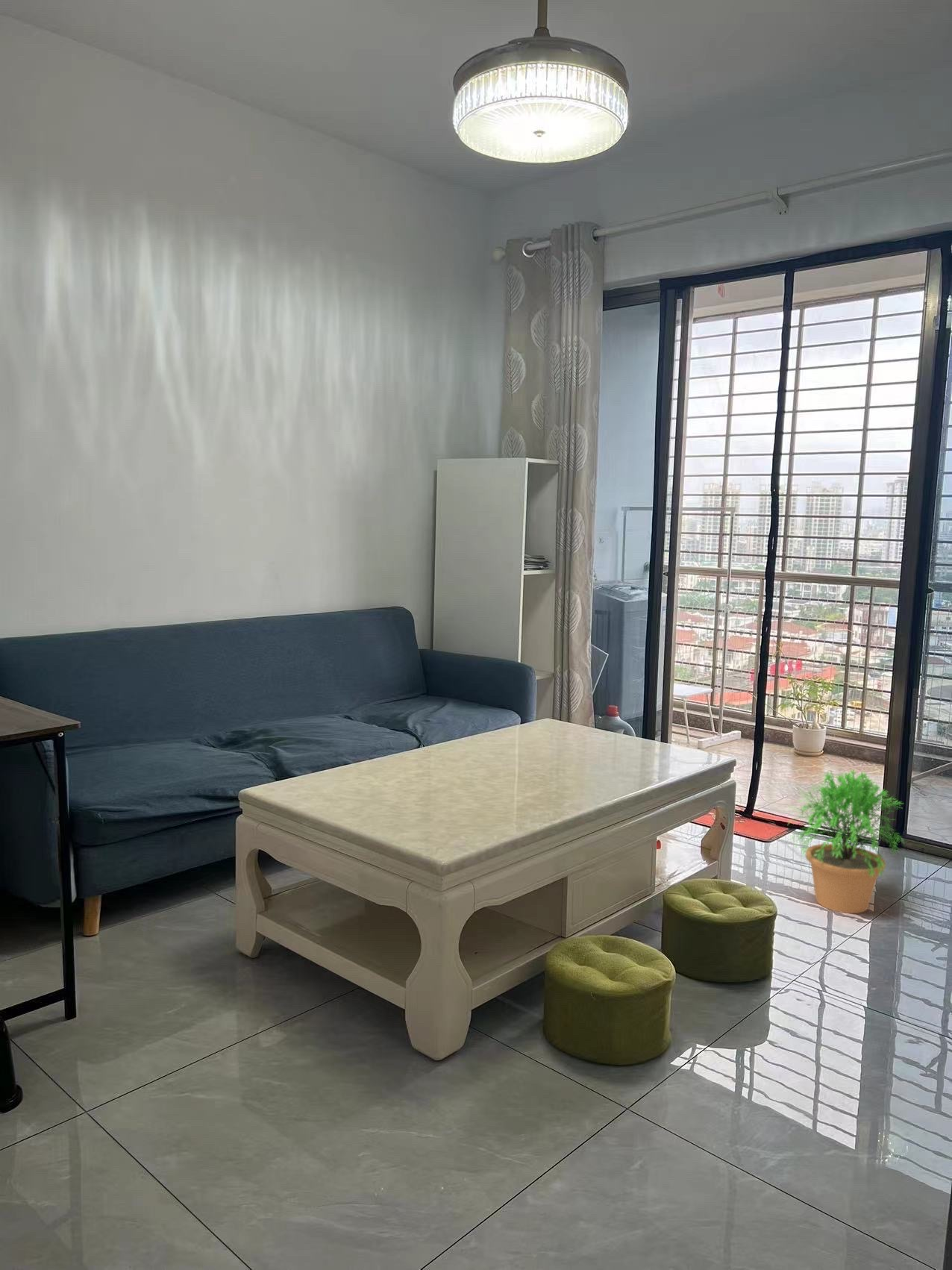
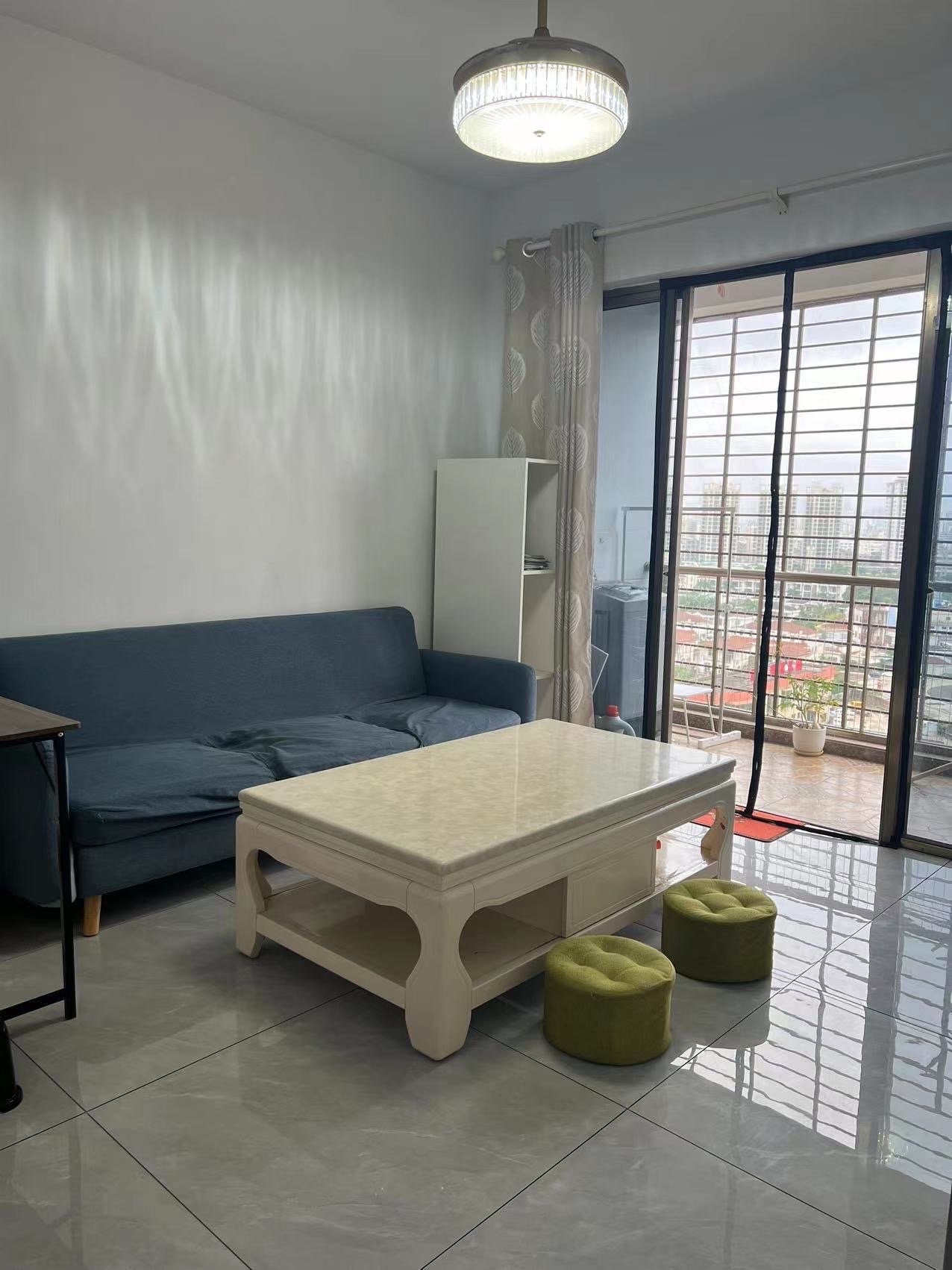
- potted plant (847, 838)
